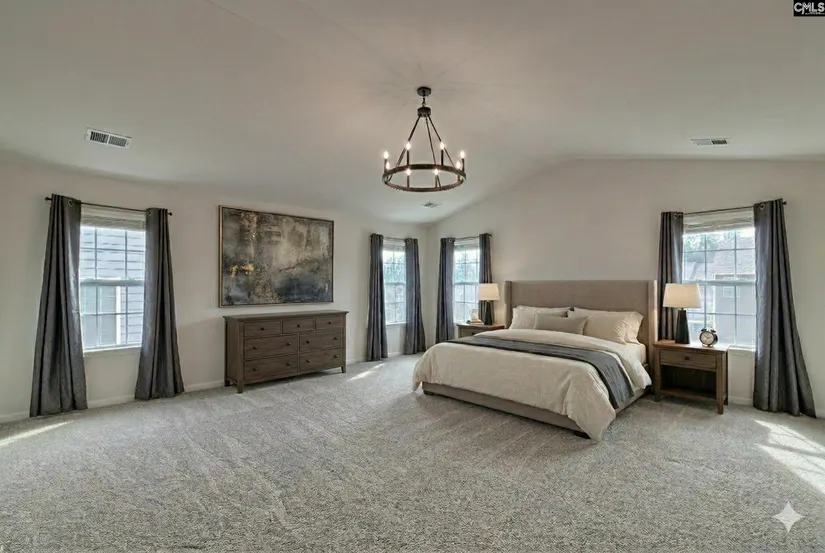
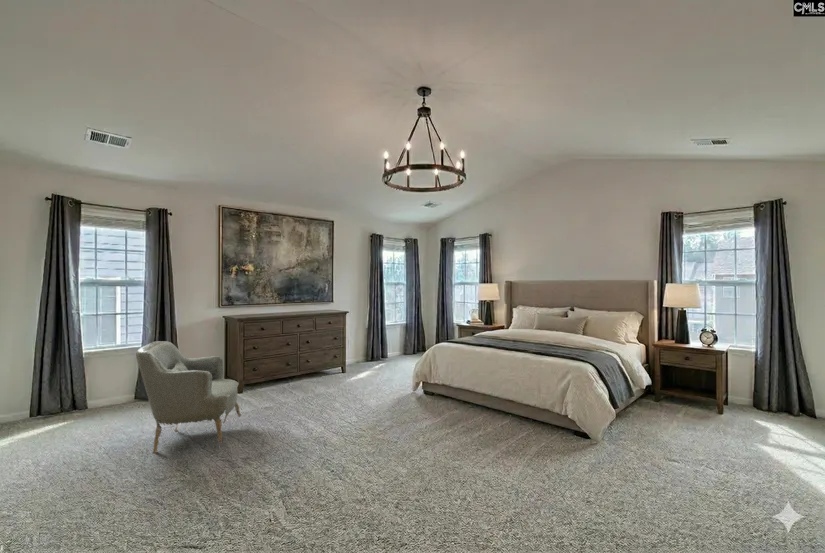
+ armchair (192, 390)
